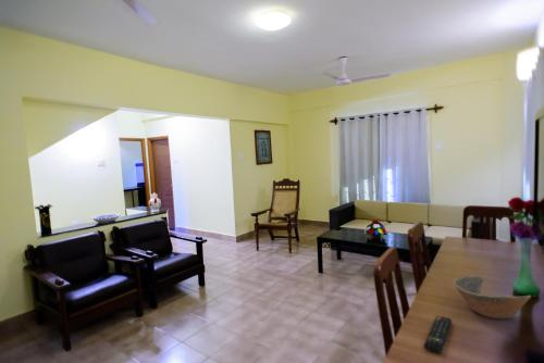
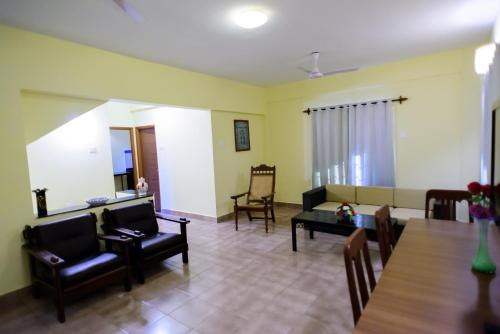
- bowl (485, 297)
- remote control (438, 333)
